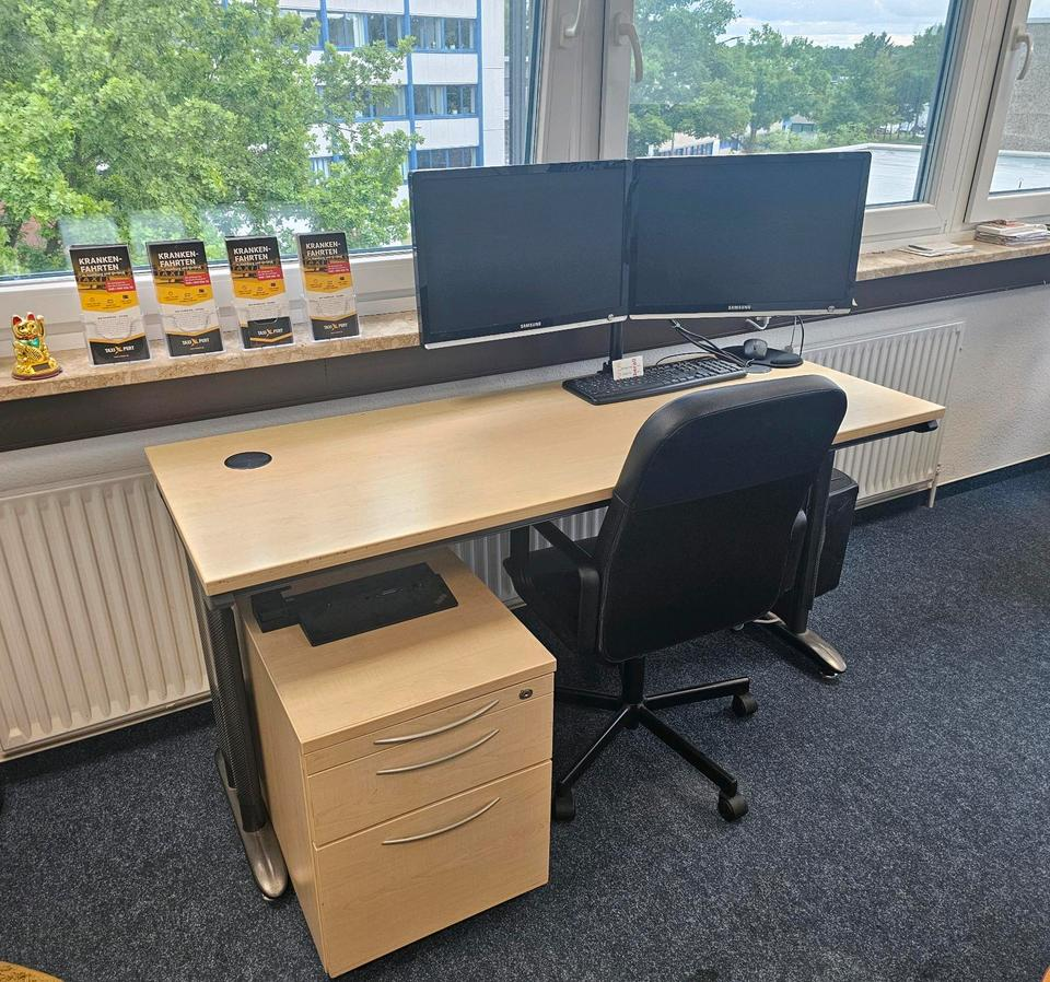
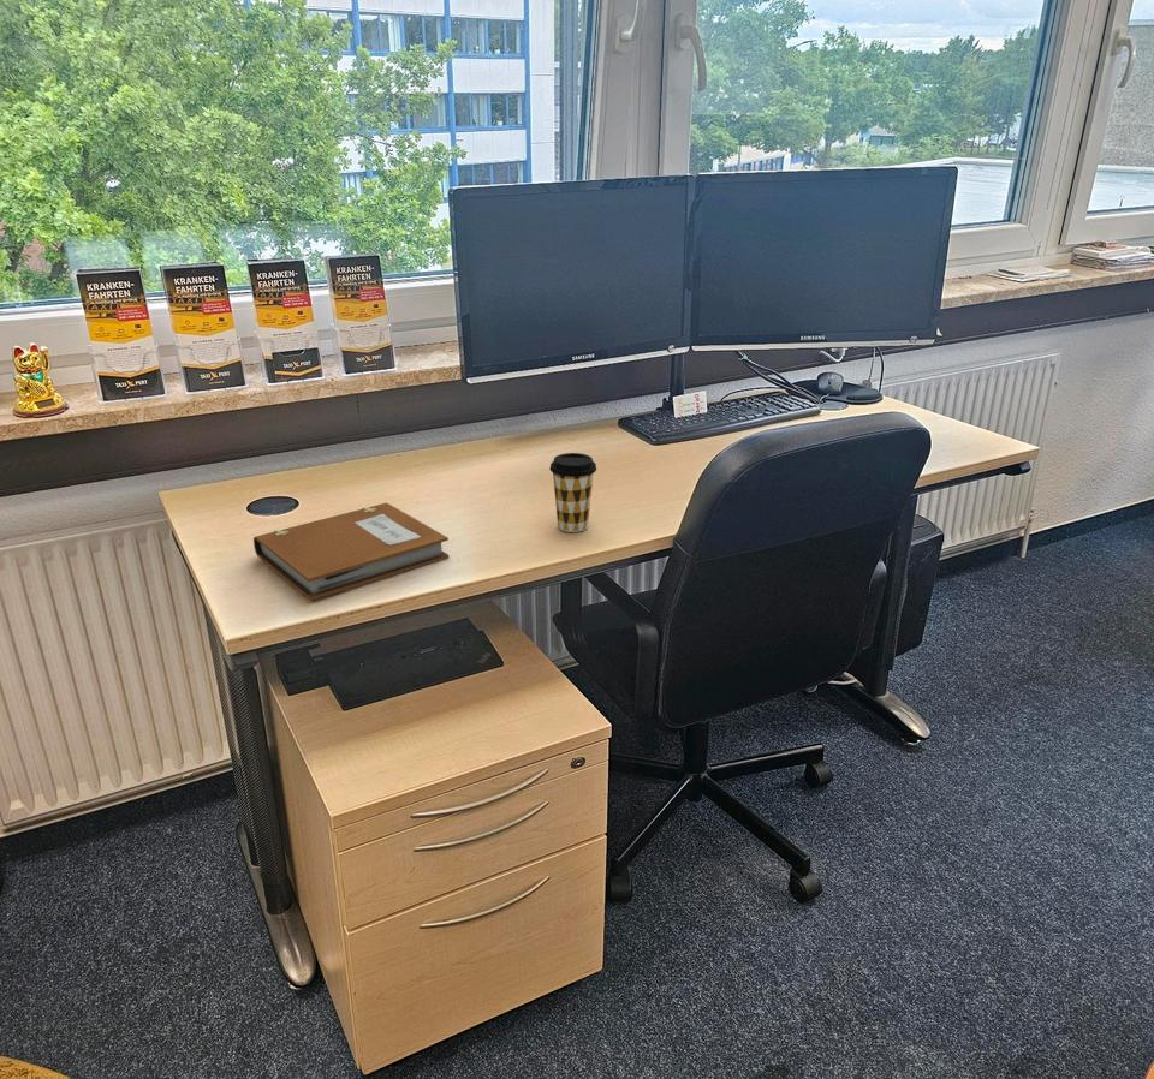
+ notebook (353, 544)
+ coffee cup (572, 493)
